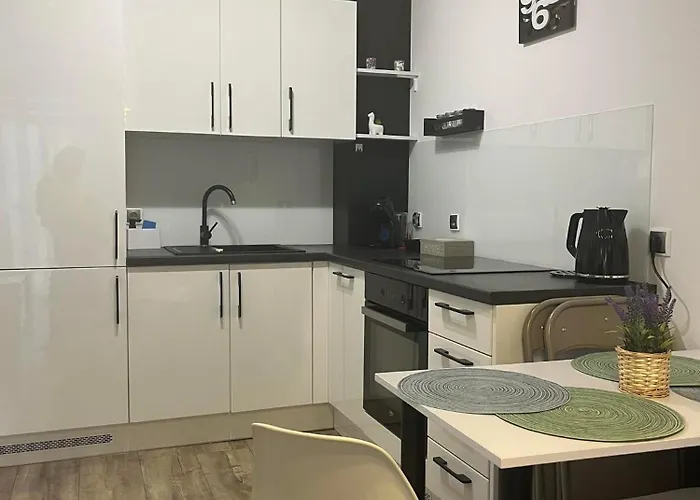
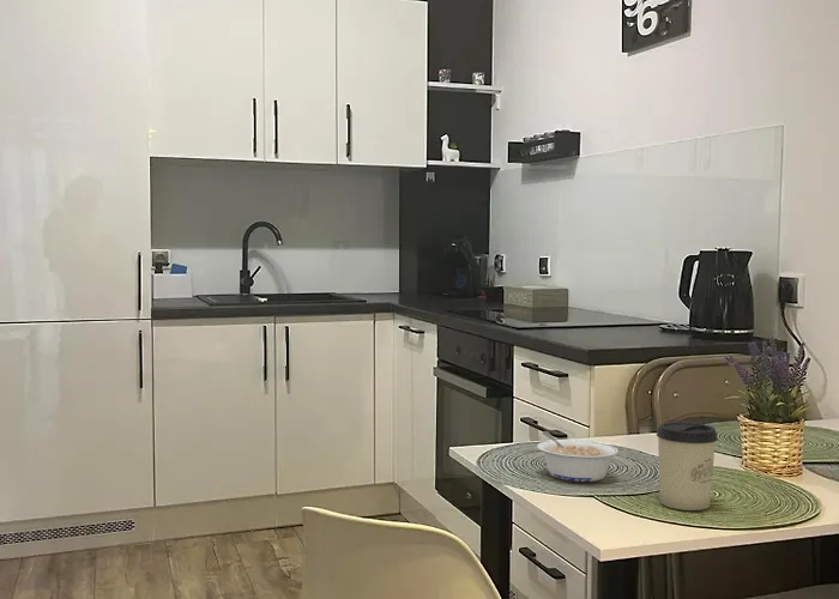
+ legume (573, 458)
+ cup (686, 465)
